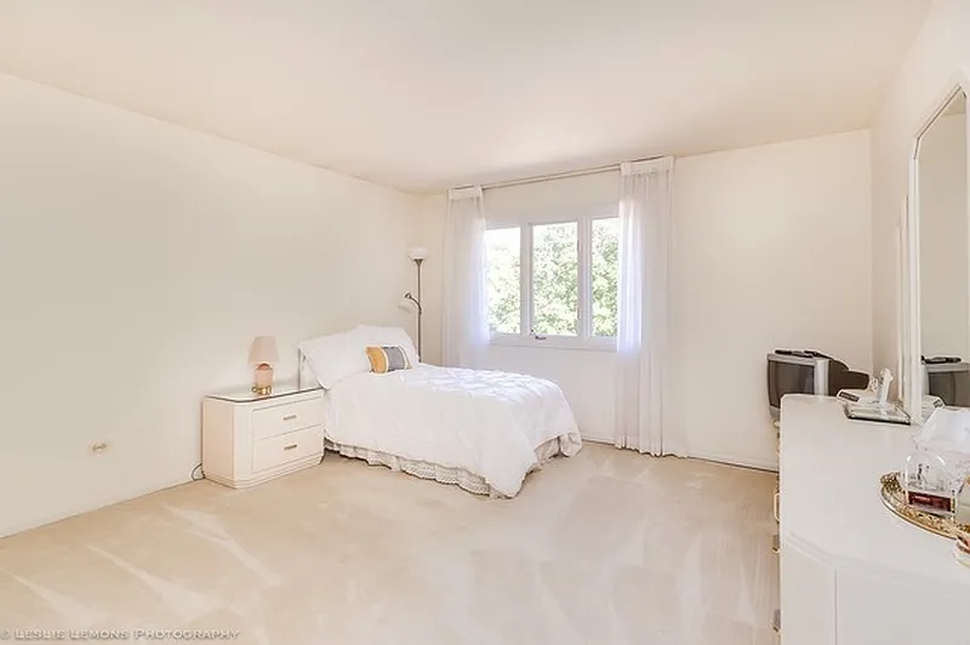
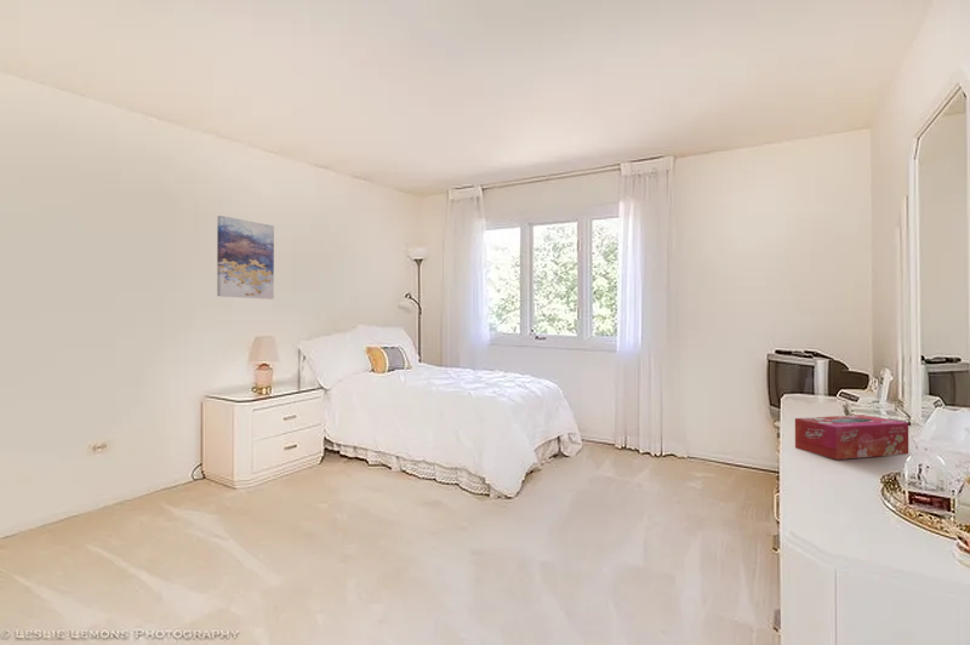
+ wall art (246, 258)
+ tissue box (850, 435)
